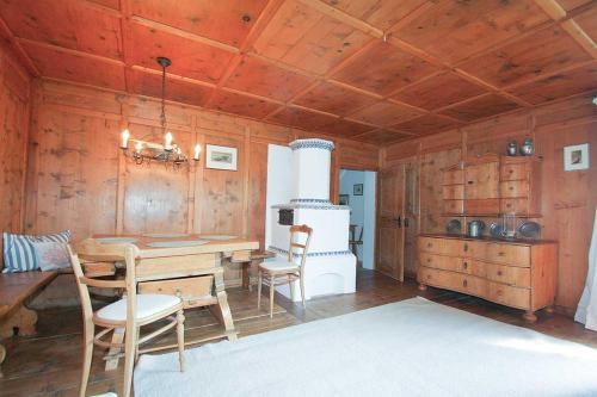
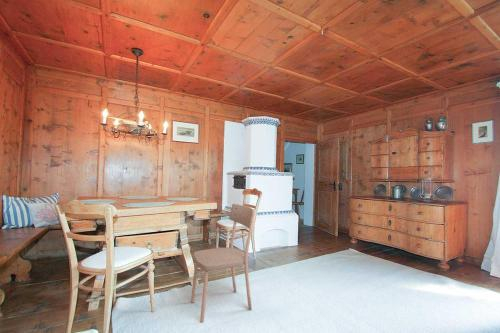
+ dining chair (222, 255)
